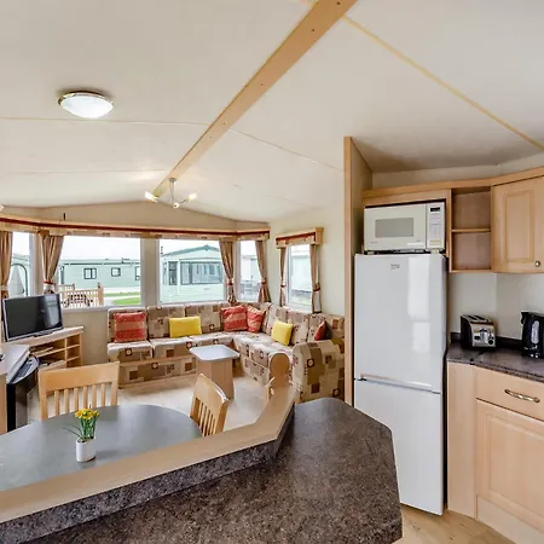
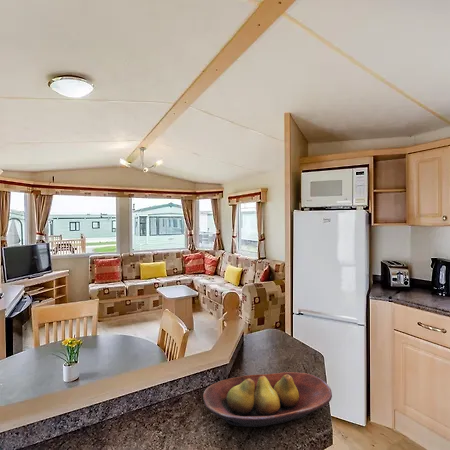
+ fruit bowl (268, 393)
